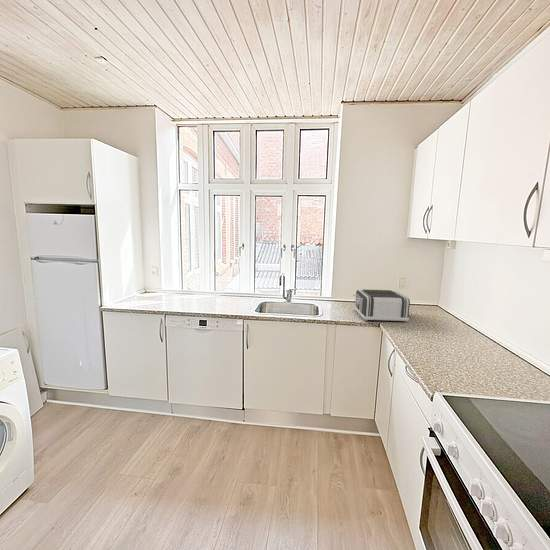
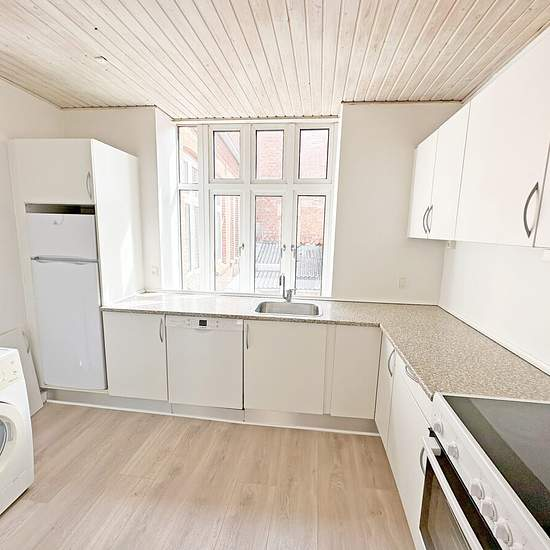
- toaster (378, 304)
